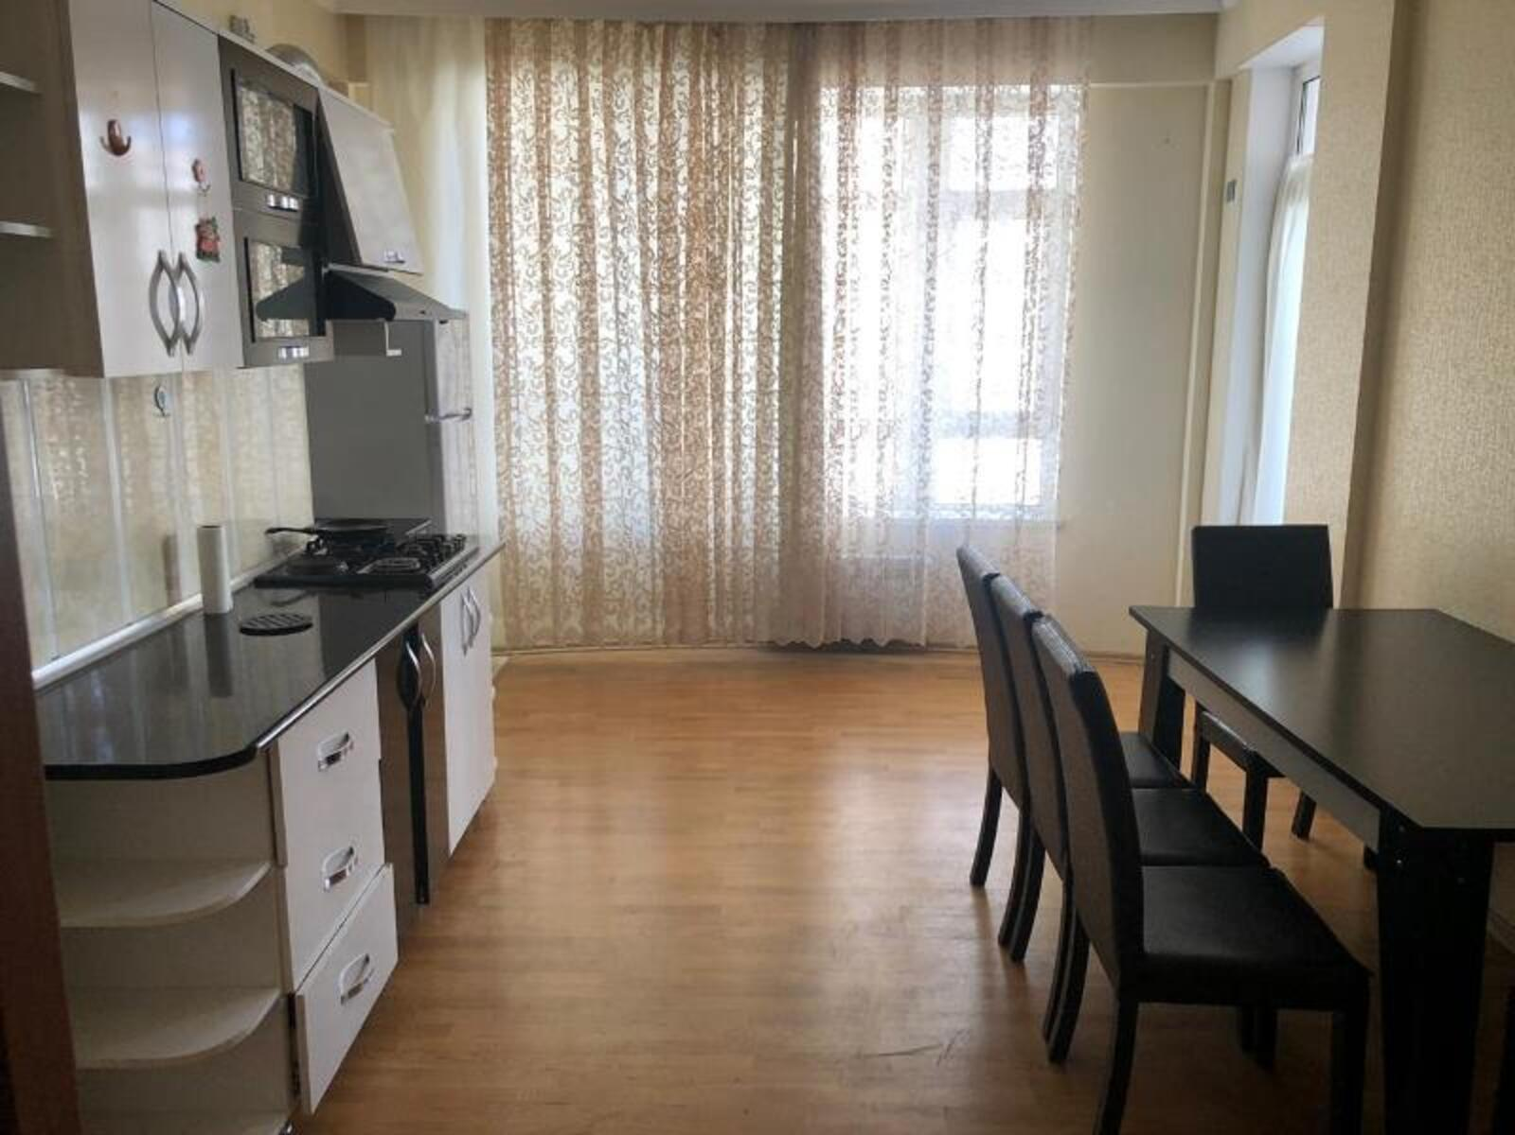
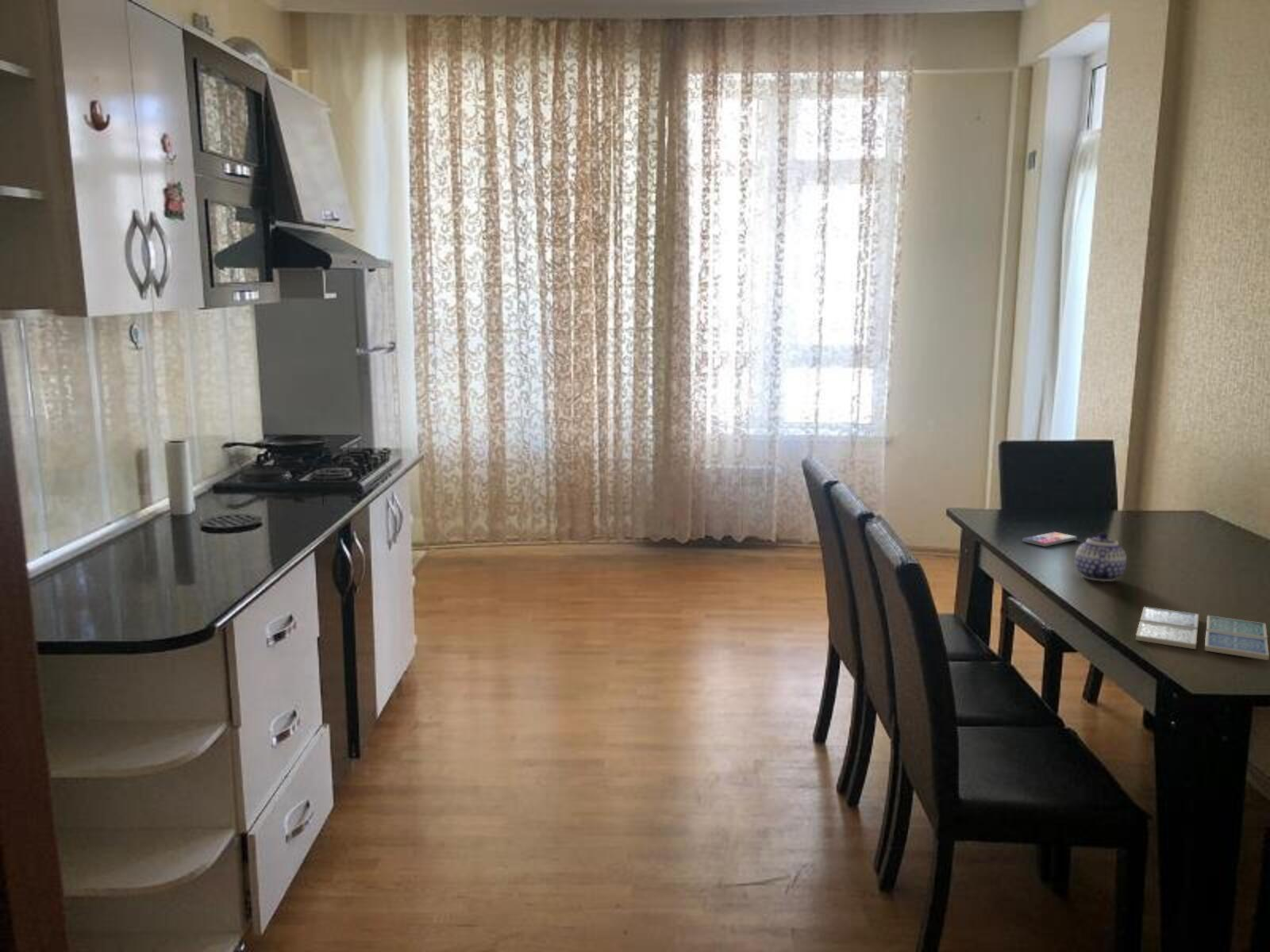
+ smartphone (1049, 539)
+ drink coaster (1206, 631)
+ teapot (1101, 555)
